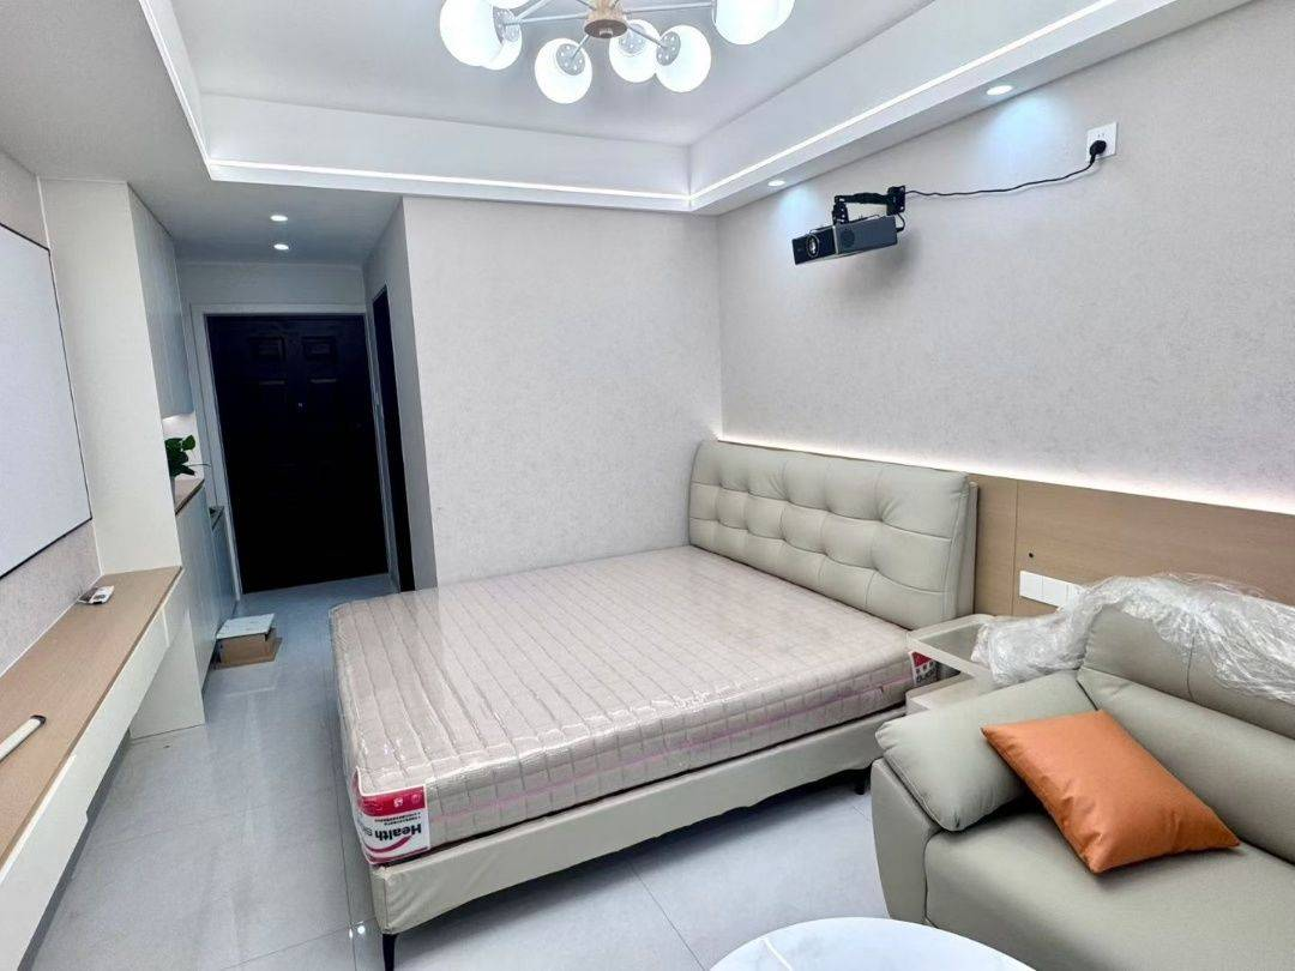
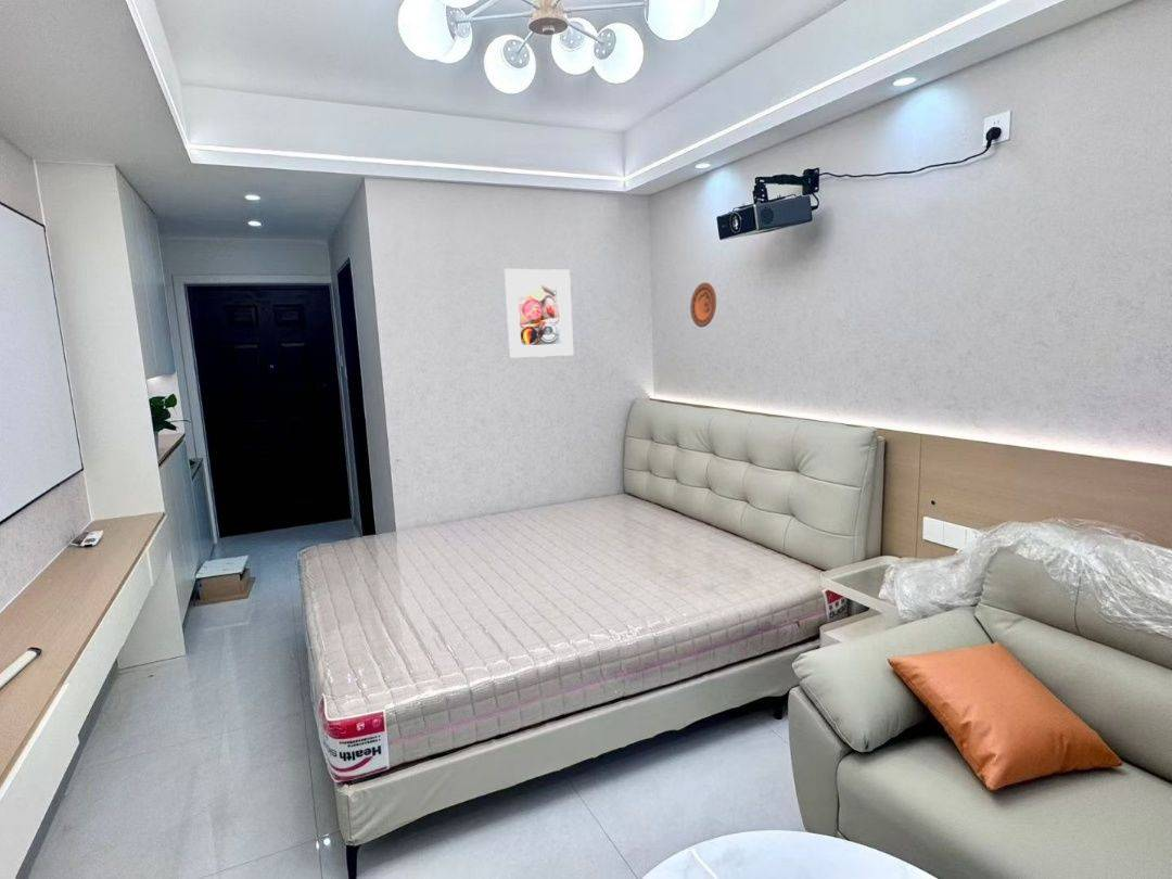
+ decorative plate (703, 305)
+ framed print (539, 313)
